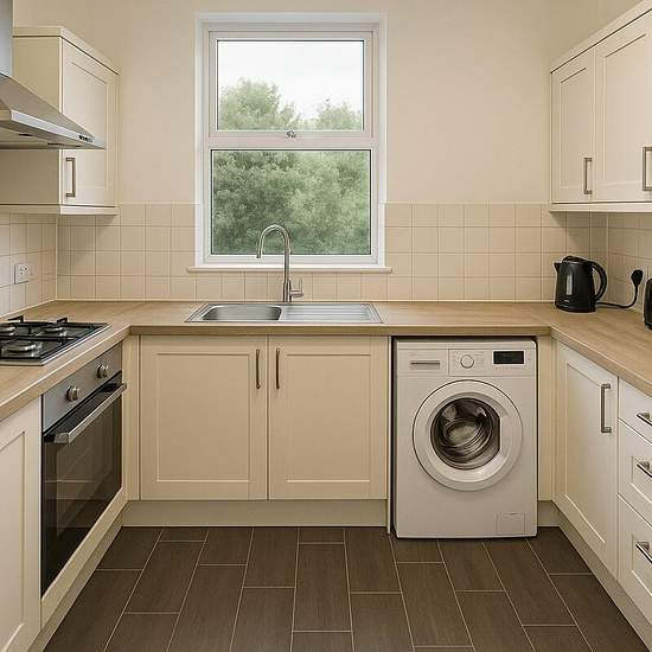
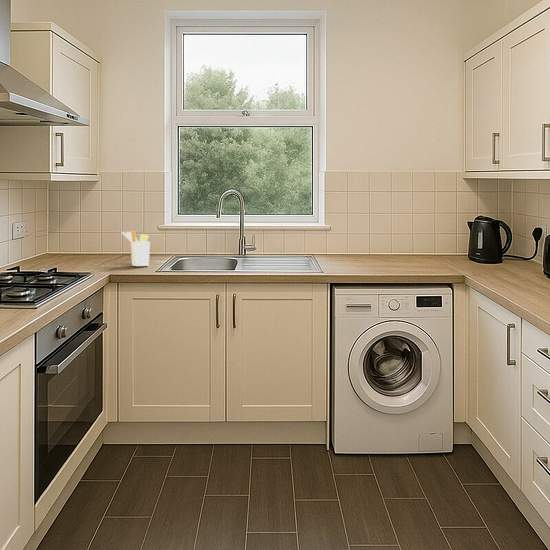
+ utensil holder (136, 247)
